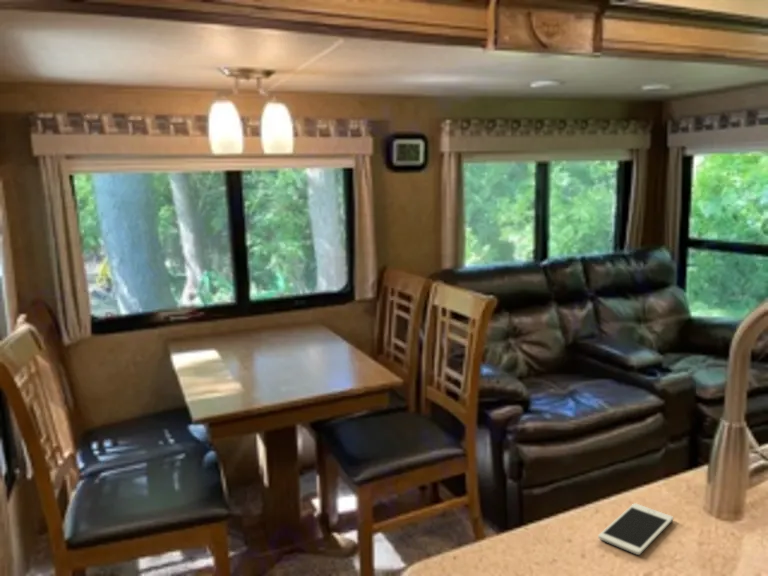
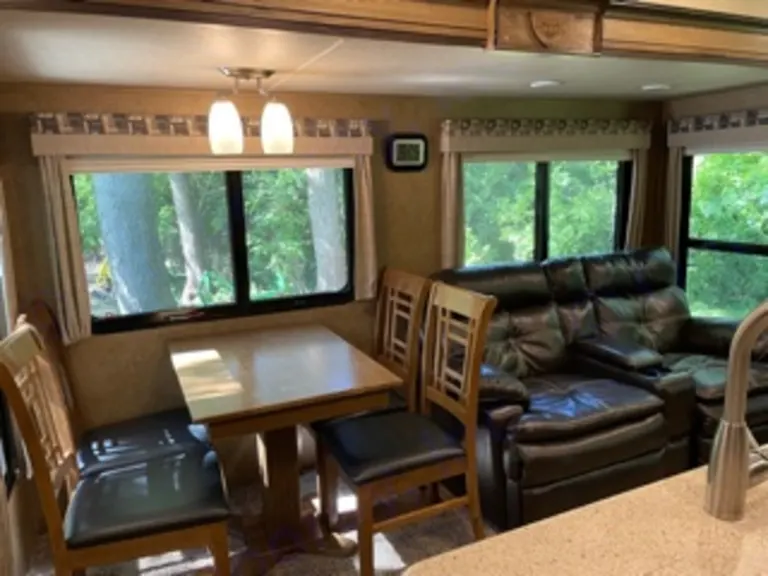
- cell phone (636, 527)
